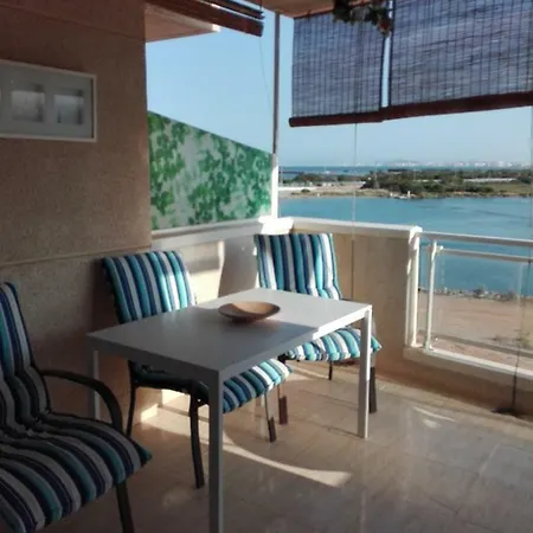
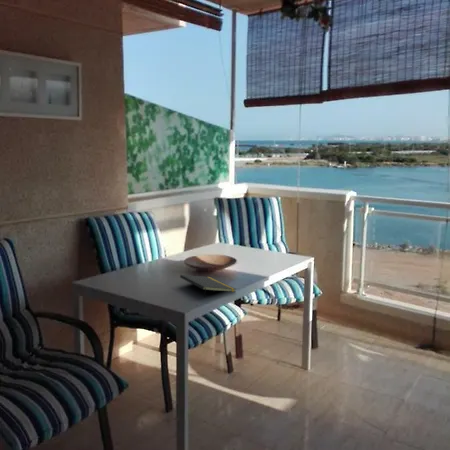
+ notepad (207, 283)
